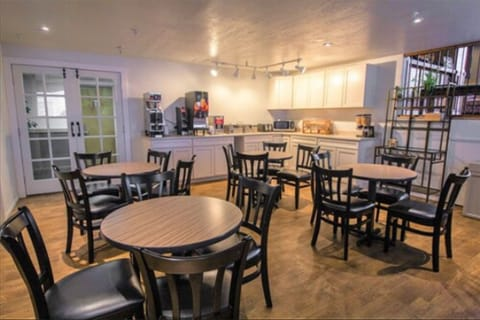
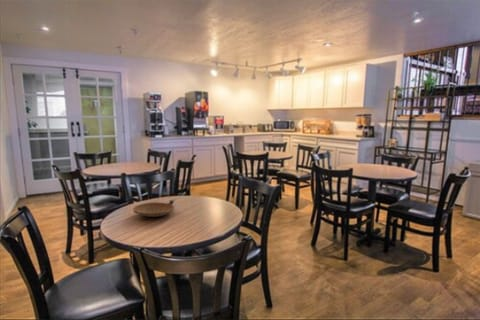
+ bowl (154, 209)
